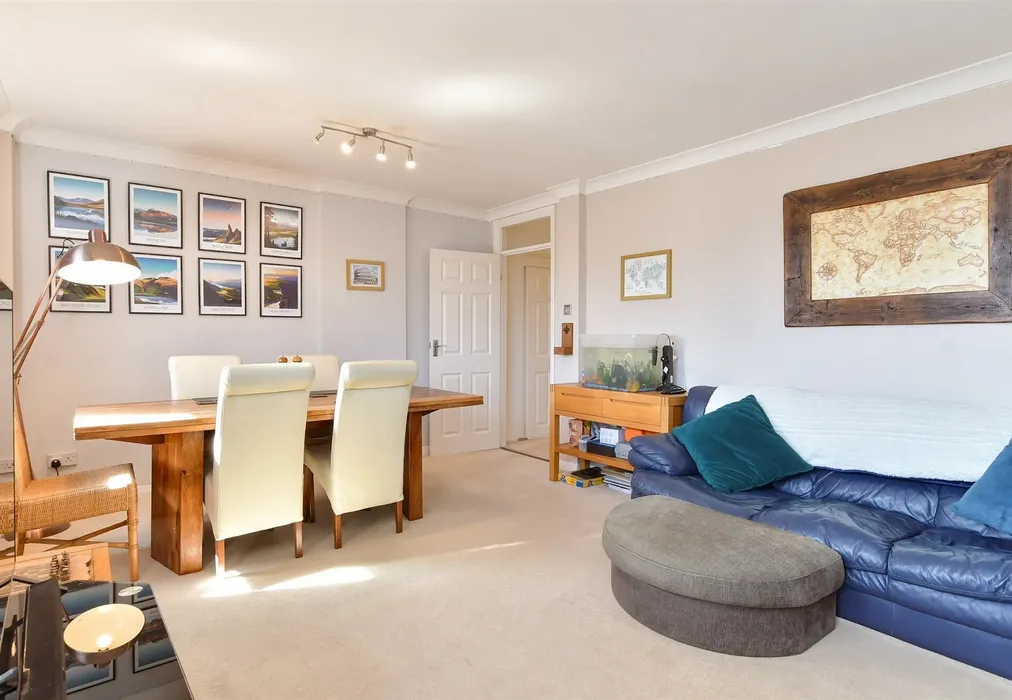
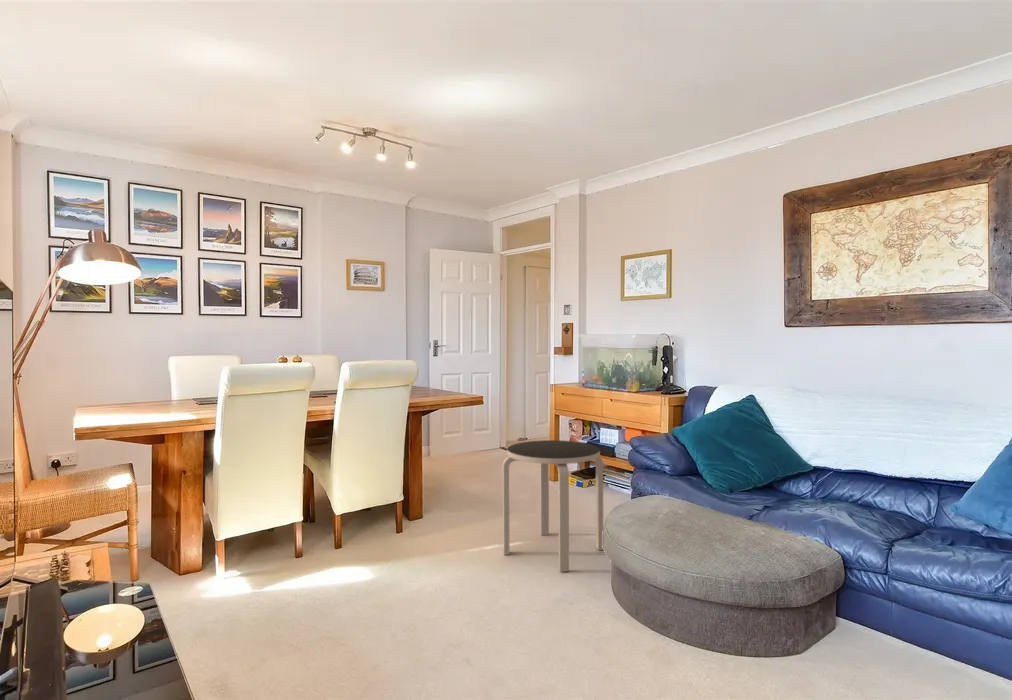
+ side table (548, 499)
